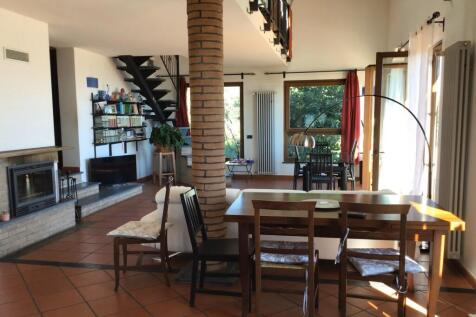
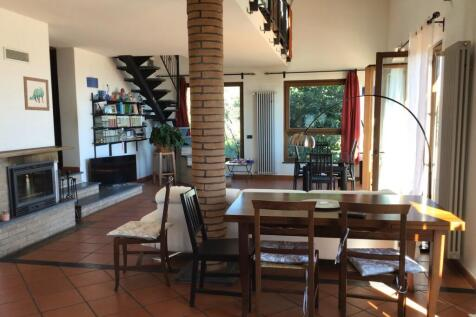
+ wall art (36, 94)
